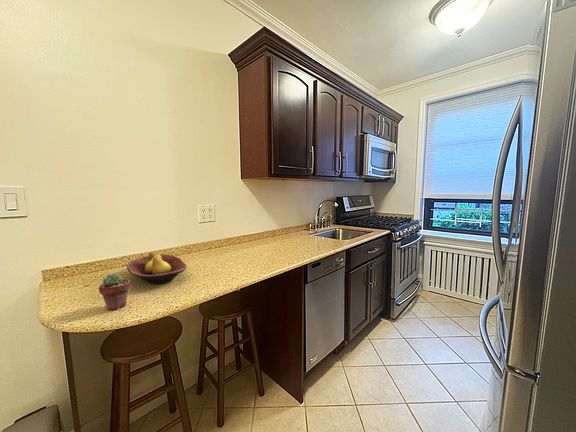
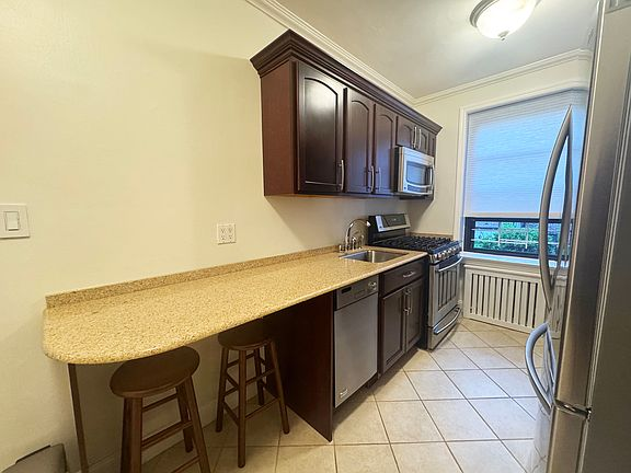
- potted succulent (115, 290)
- fruit bowl (156, 265)
